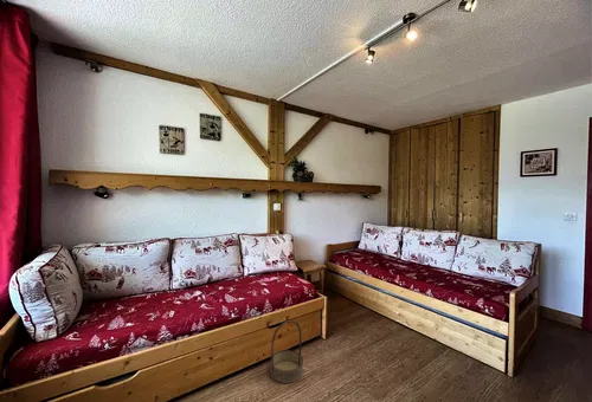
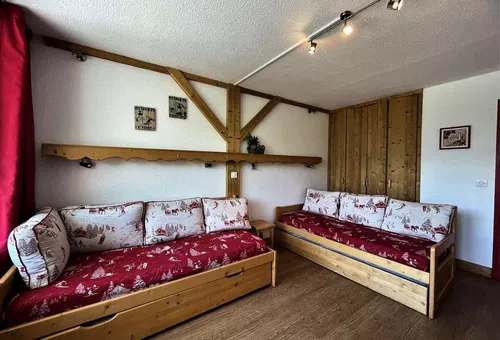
- basket (287, 350)
